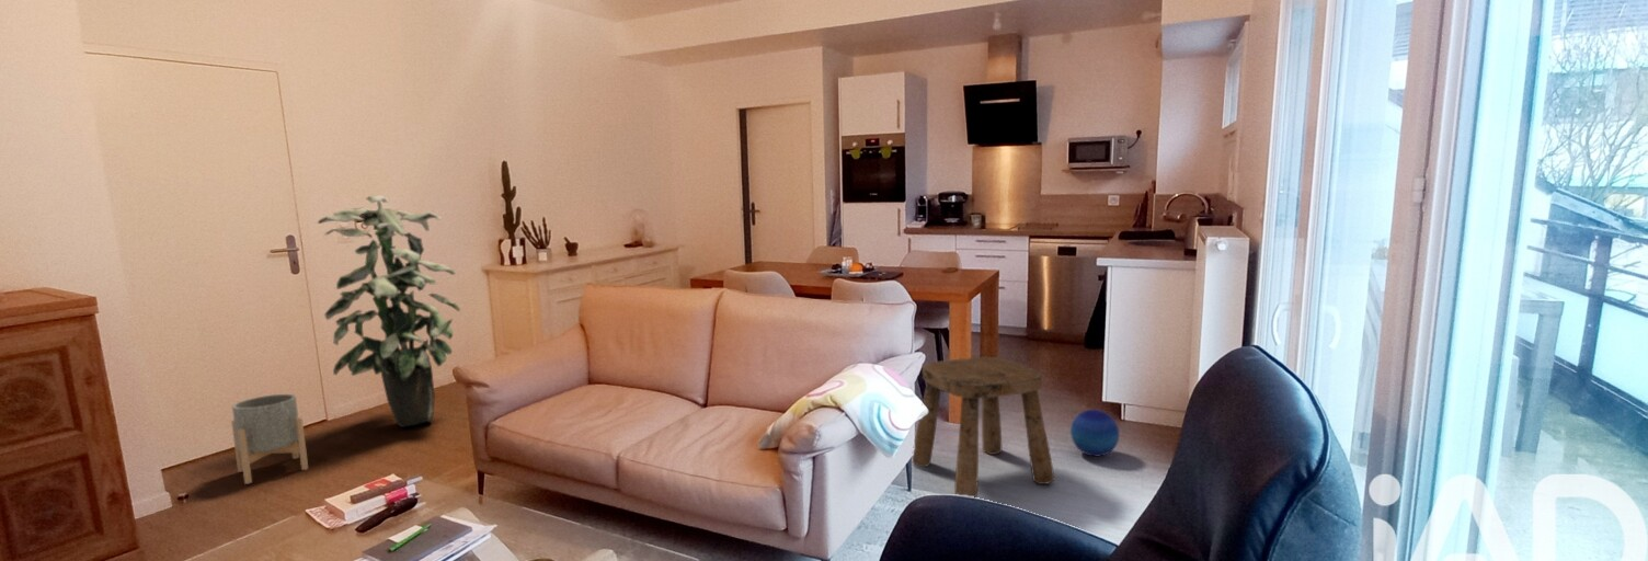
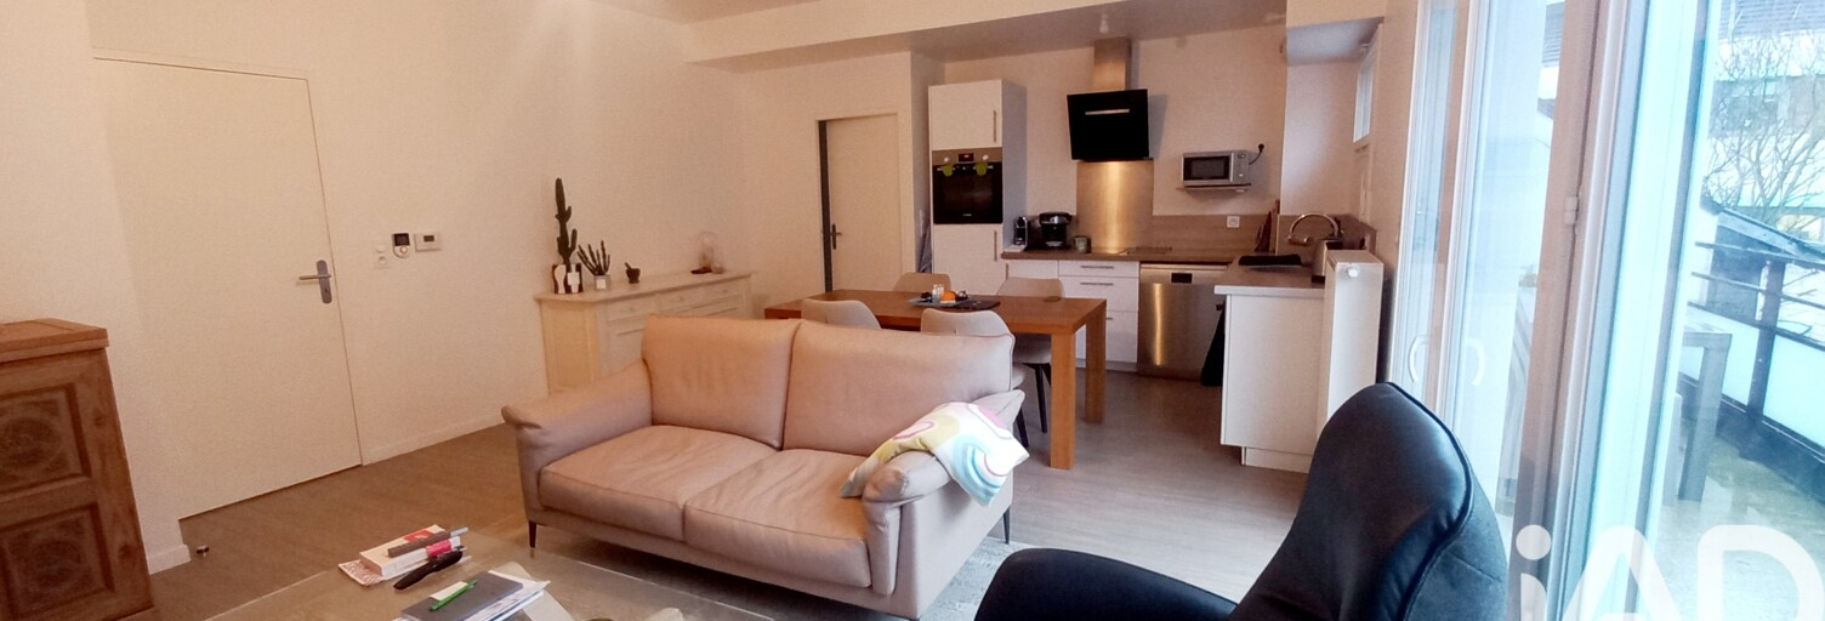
- planter (268, 435)
- decorative ball (1095, 433)
- stool (982, 421)
- indoor plant (392, 311)
